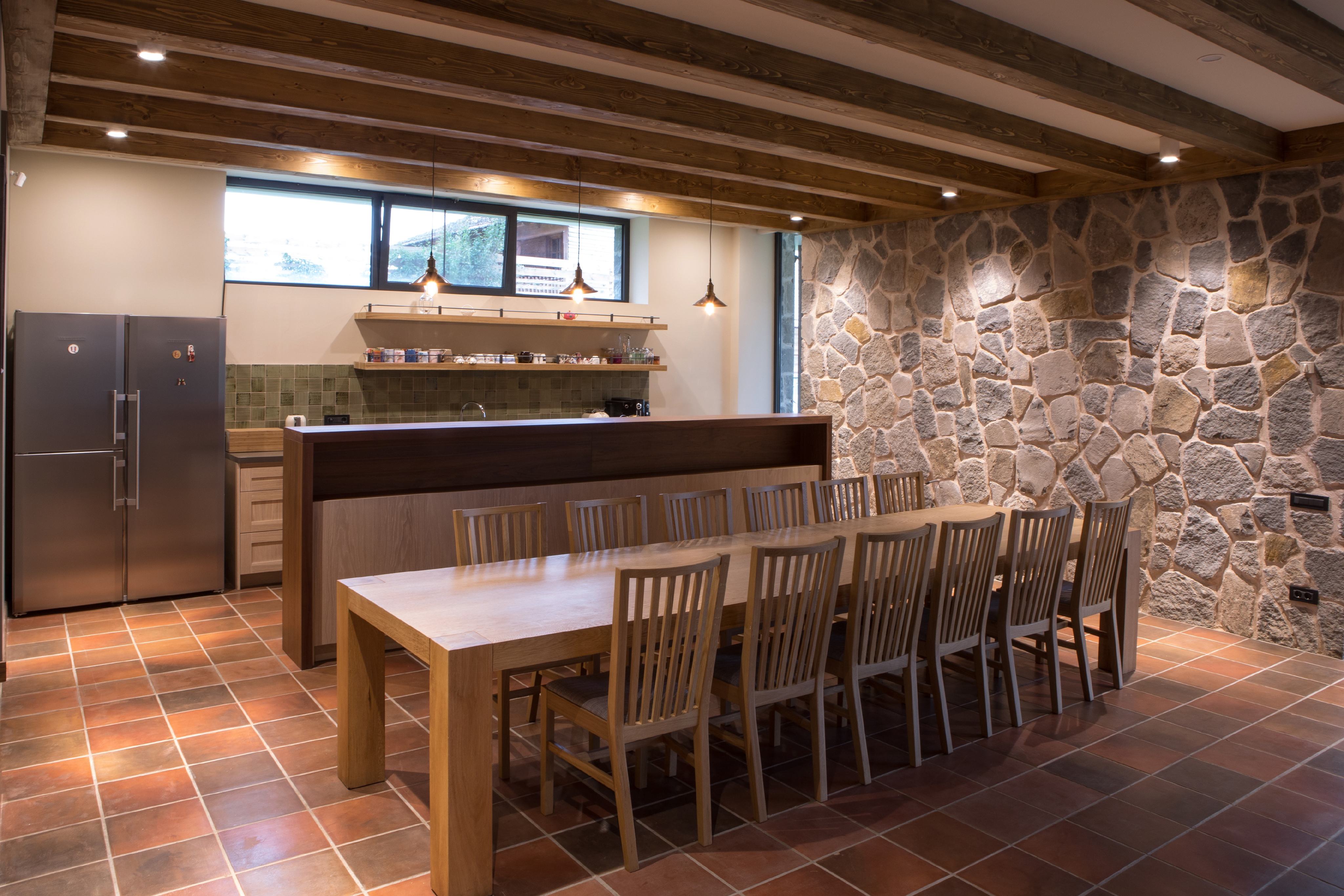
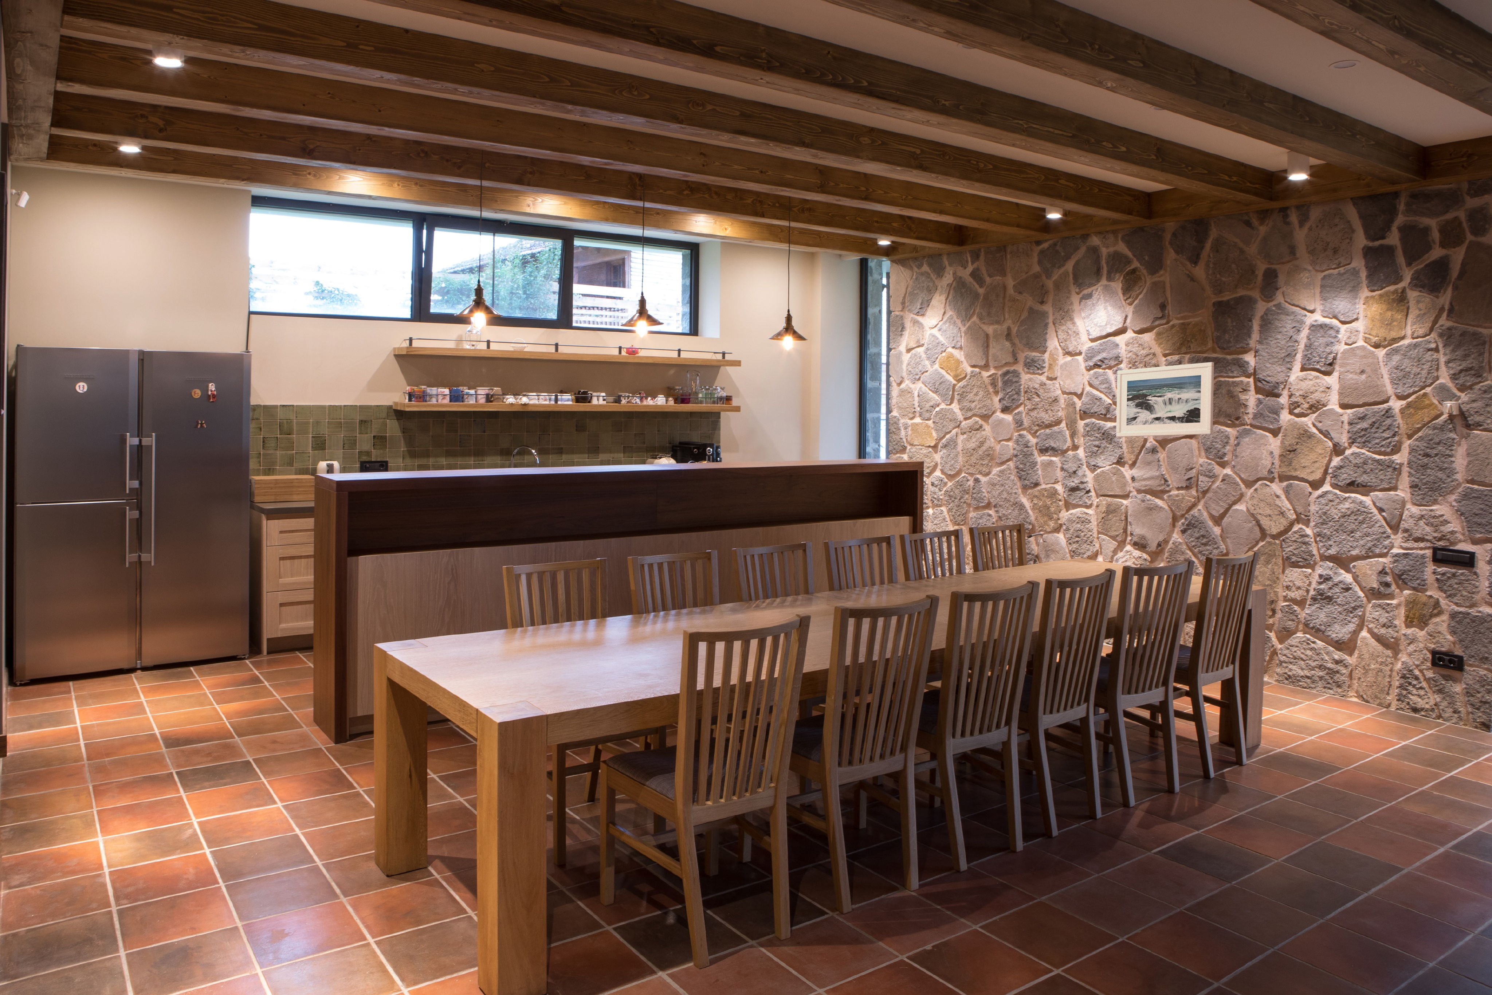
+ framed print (1163, 401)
